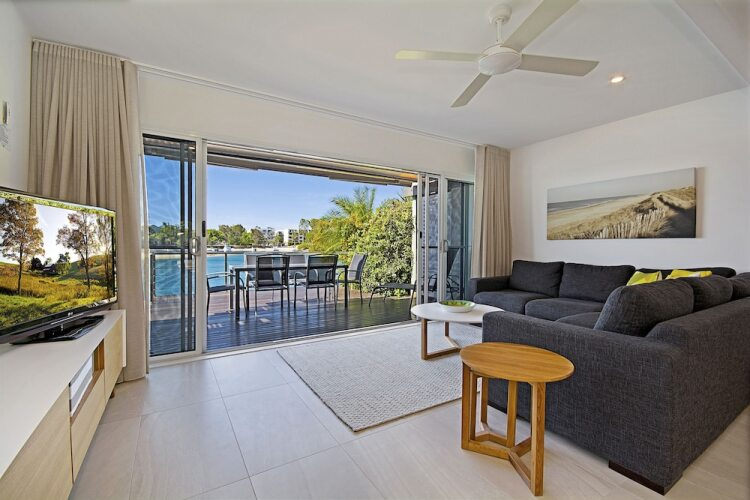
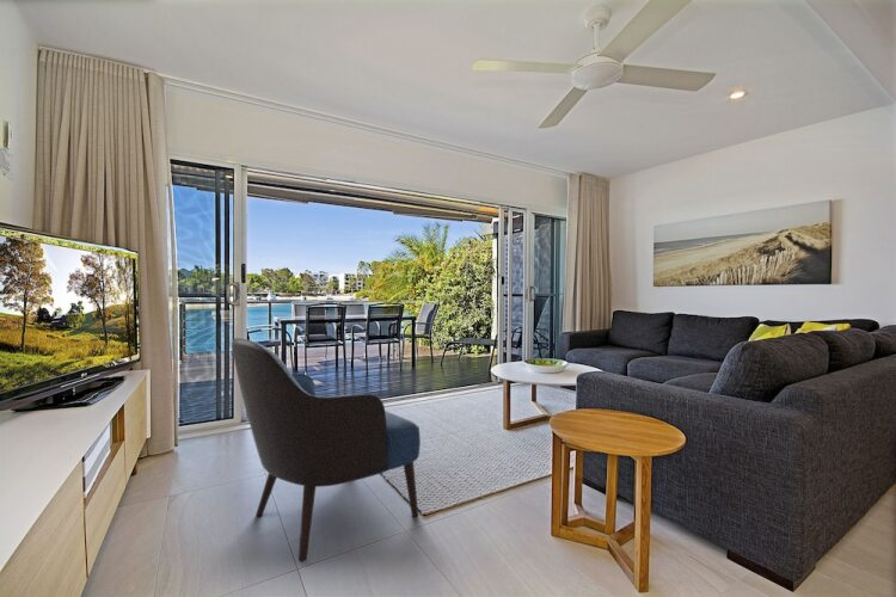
+ armchair (321, 425)
